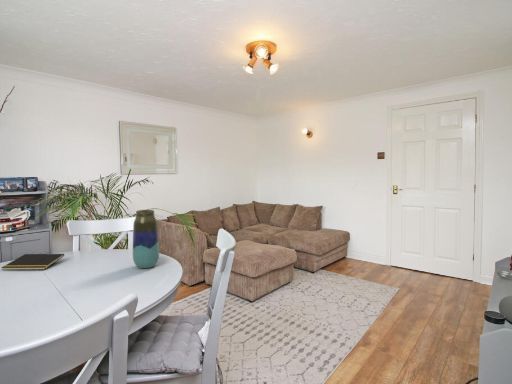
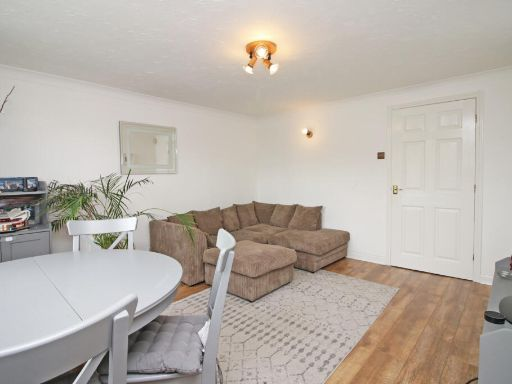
- vase (145, 238)
- notepad (34, 261)
